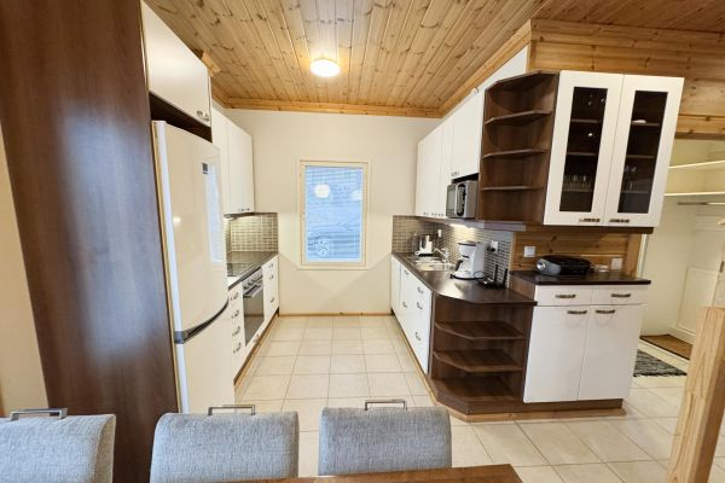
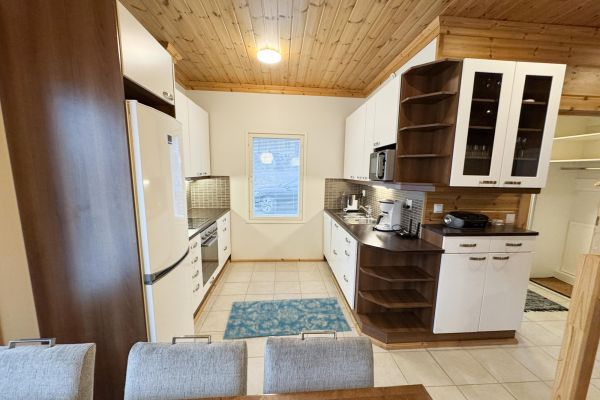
+ rug (287, 314)
